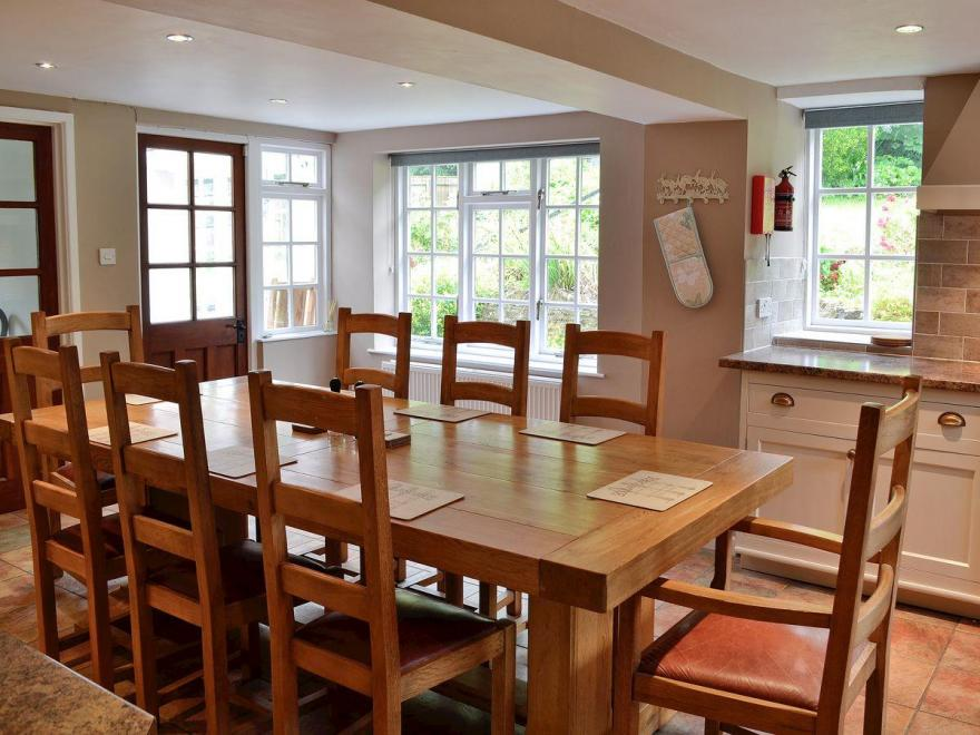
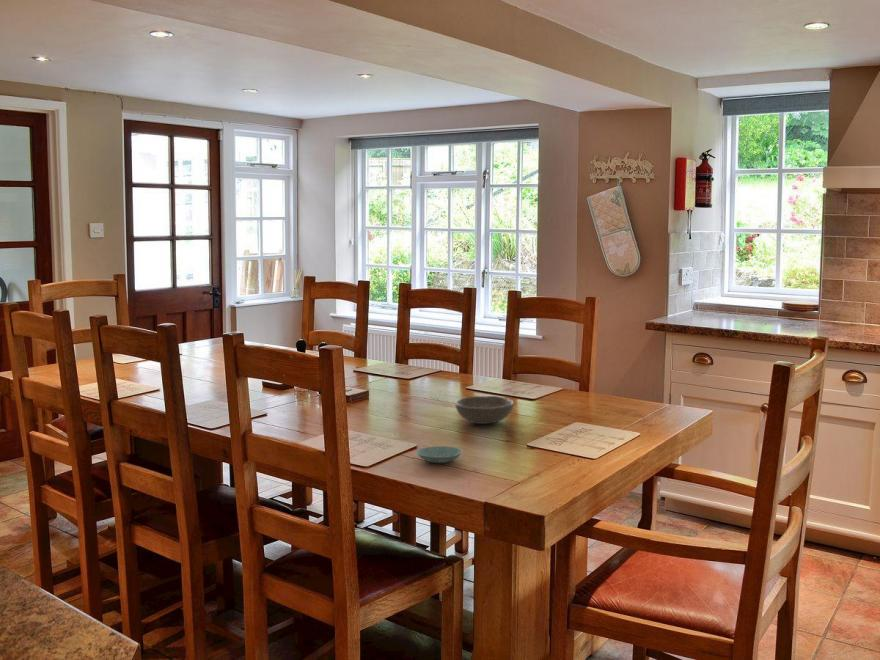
+ saucer (439, 455)
+ soup bowl (484, 411)
